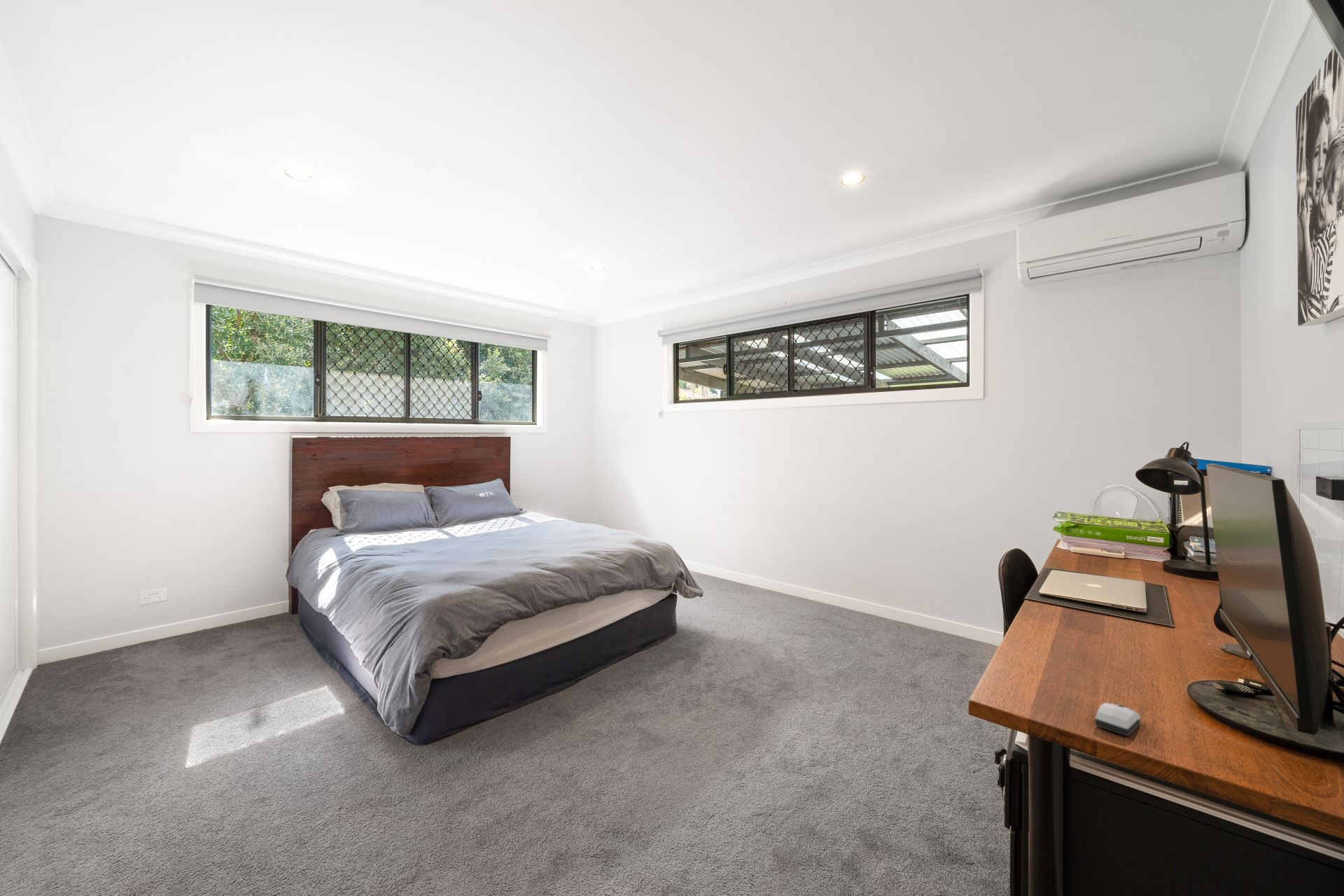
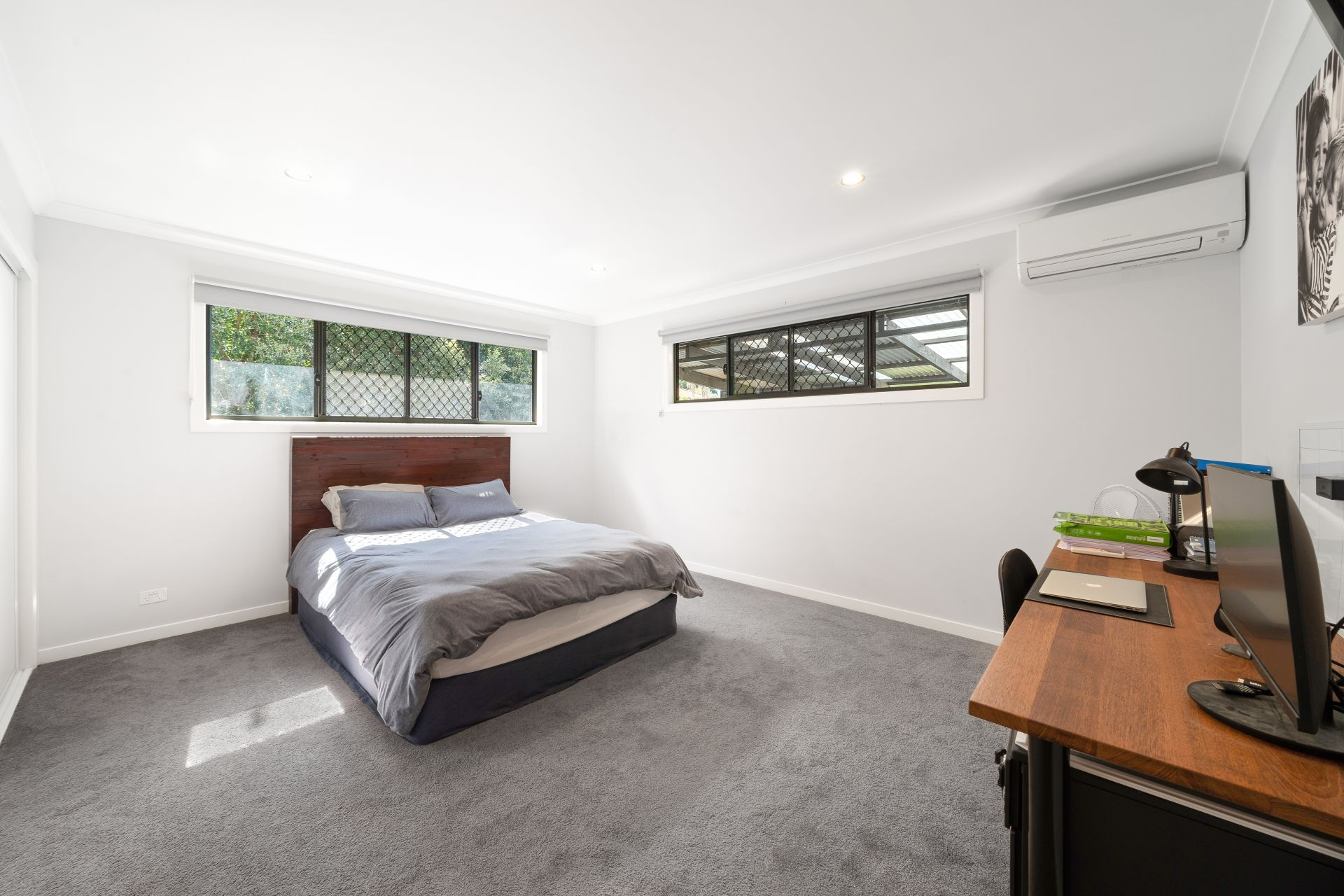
- computer mouse (1118, 715)
